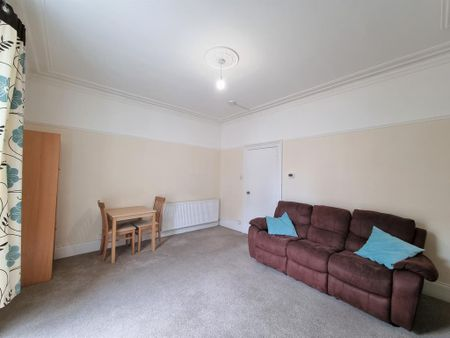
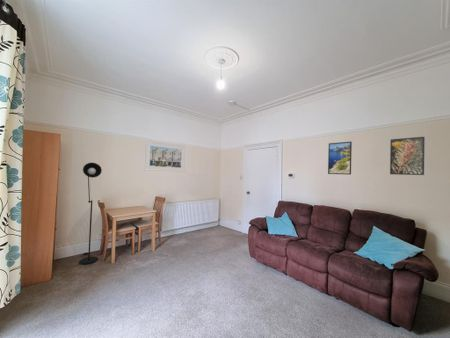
+ floor lamp (90, 211)
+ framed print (406, 156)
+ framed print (339, 158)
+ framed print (166, 157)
